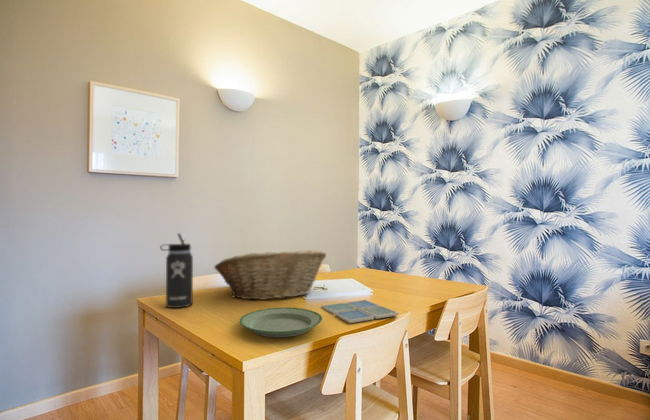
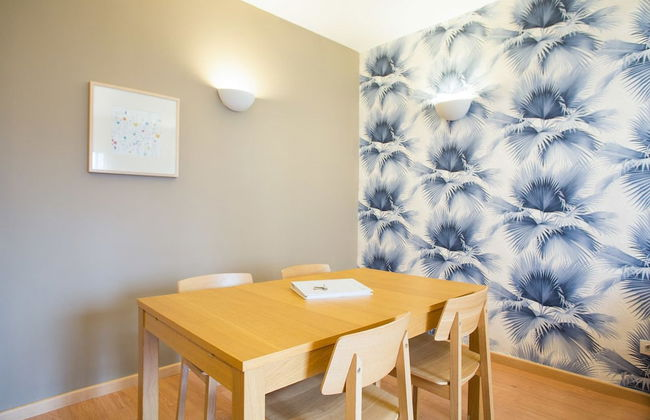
- plate (281, 322)
- drink coaster (358, 310)
- thermos bottle (176, 269)
- fruit basket (272, 270)
